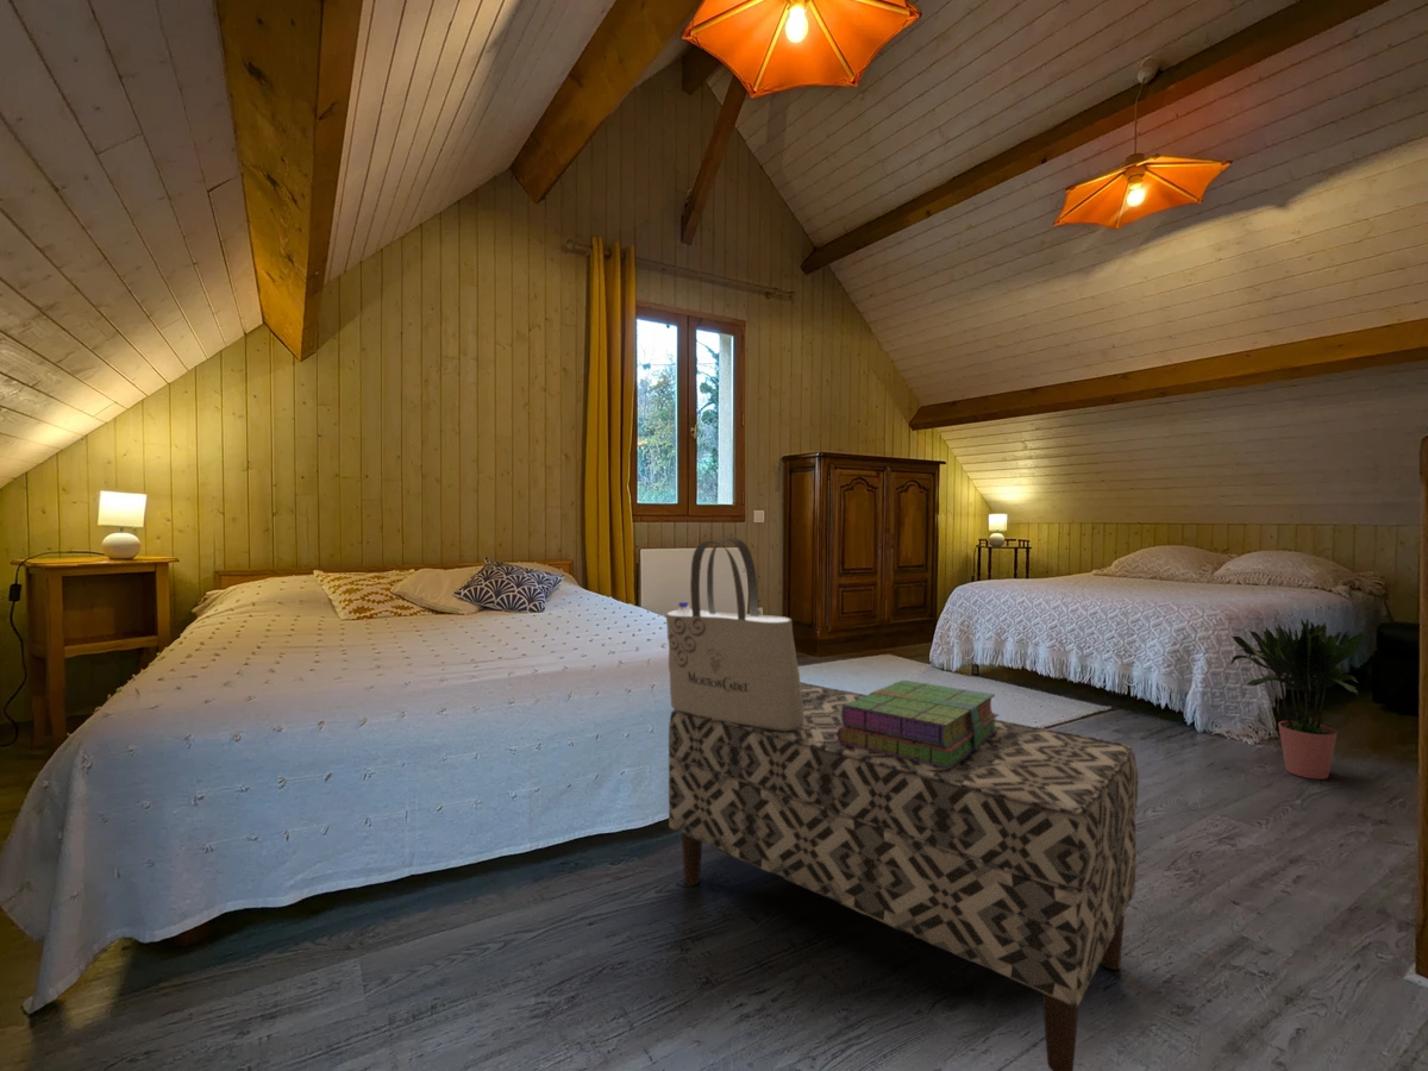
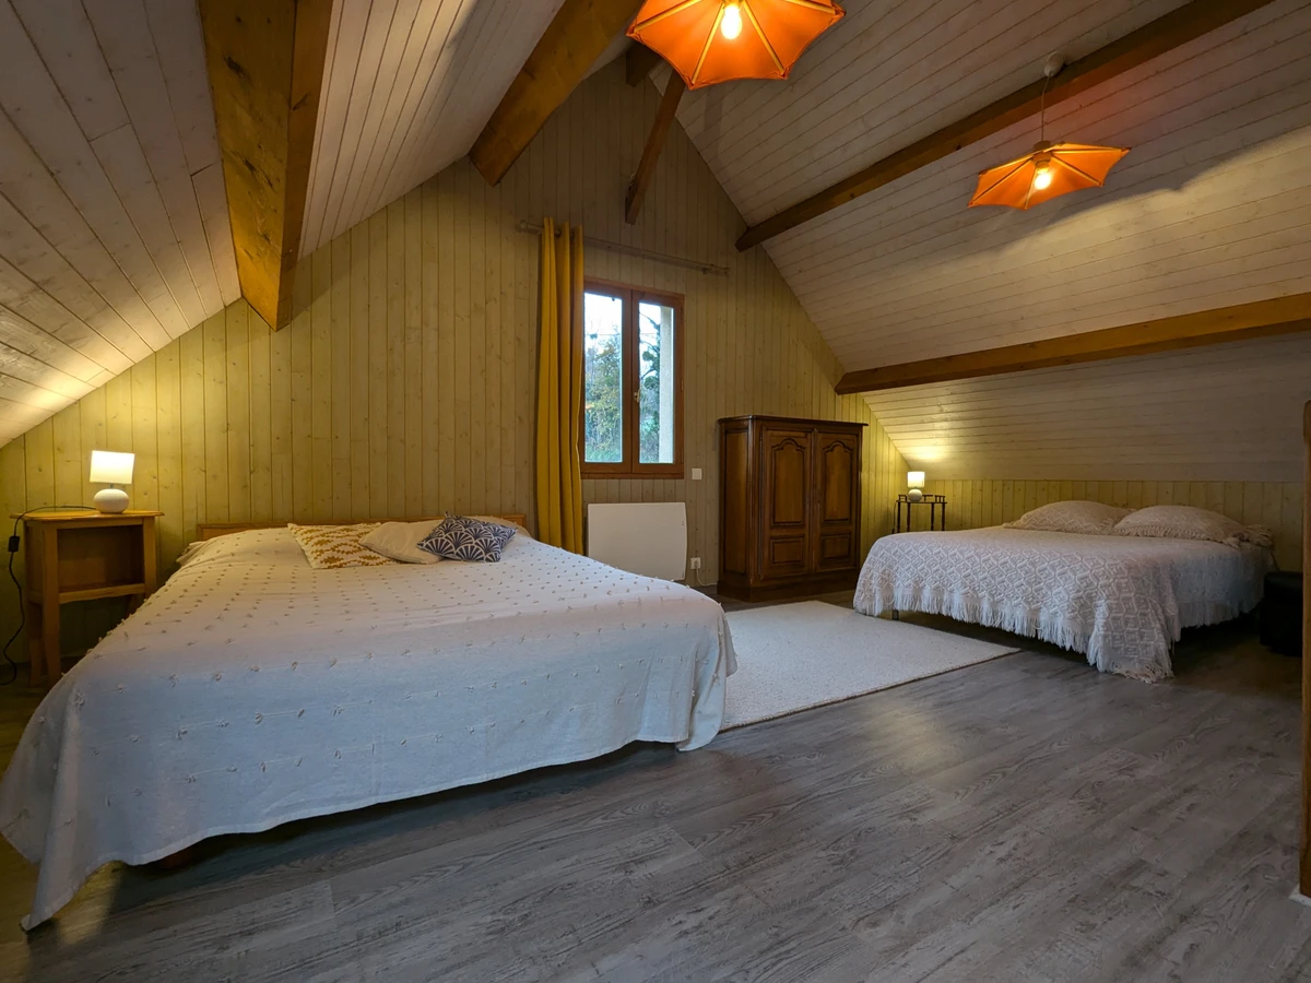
- tote bag (733, 627)
- potted plant (1291, 691)
- bench (878, 821)
- stack of books (920, 716)
